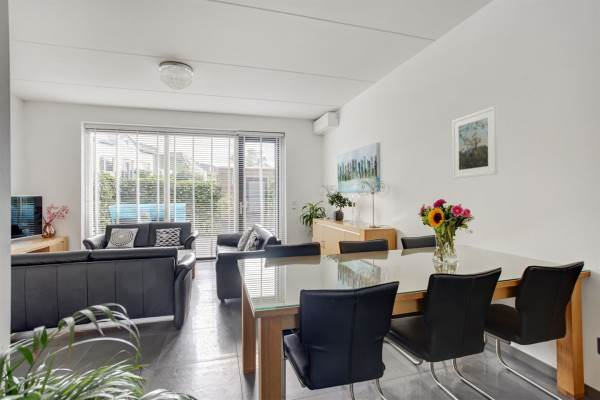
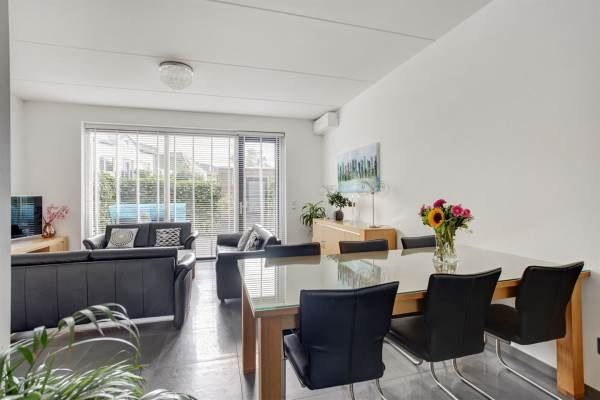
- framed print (473, 145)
